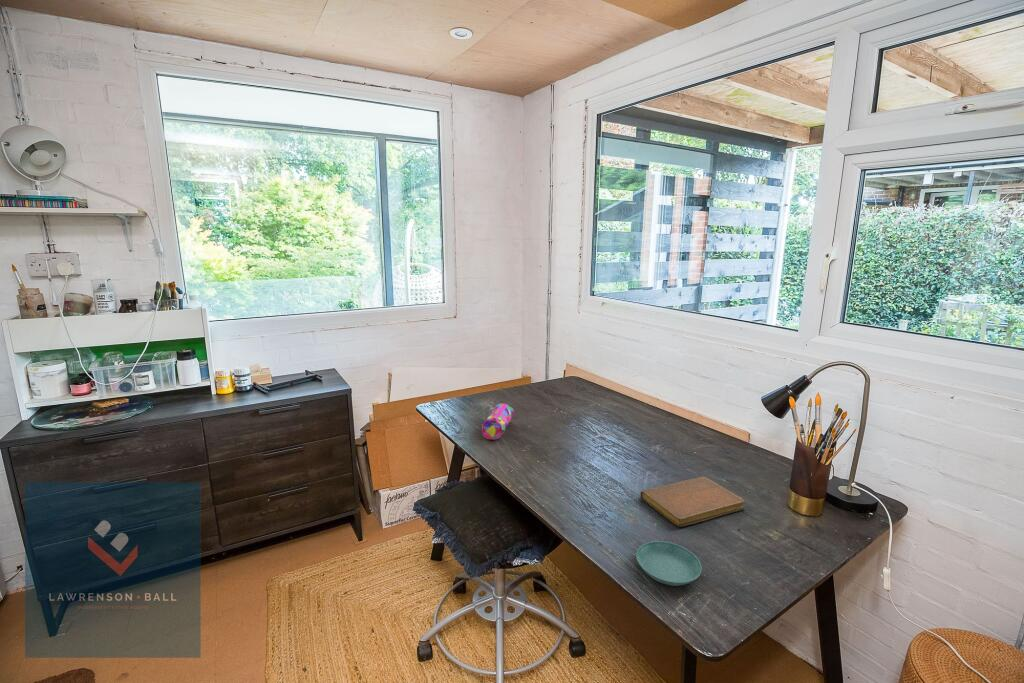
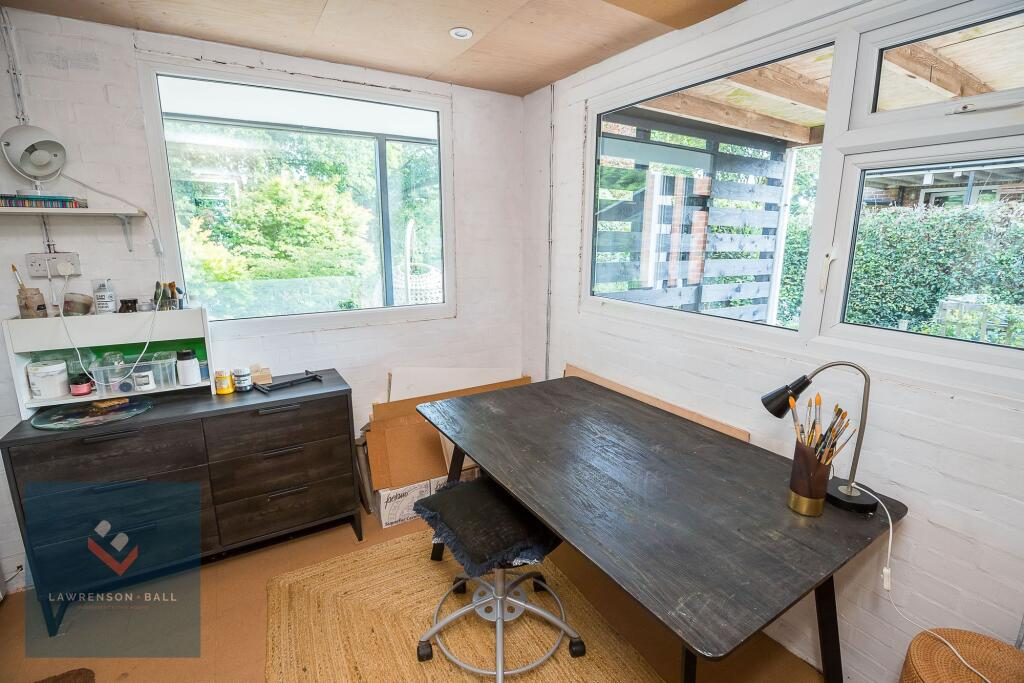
- pencil case (498, 420)
- saucer (667, 565)
- notebook (691, 499)
